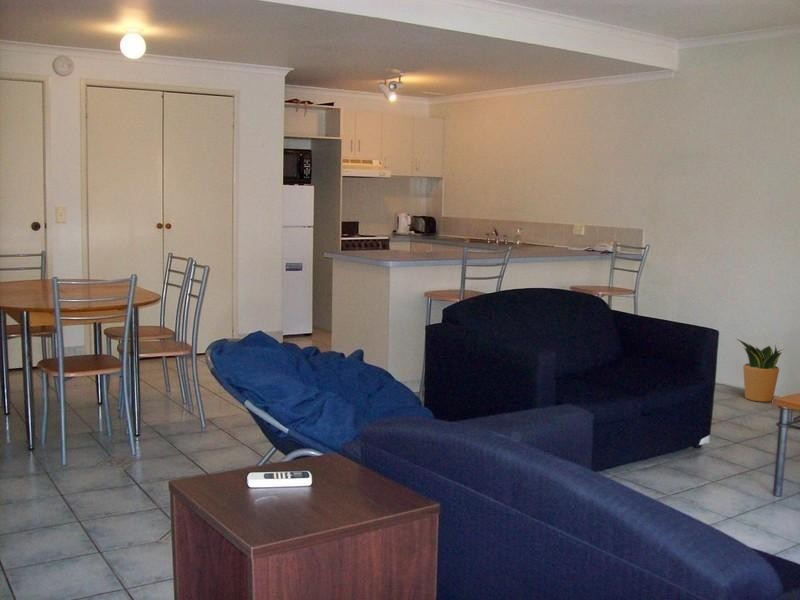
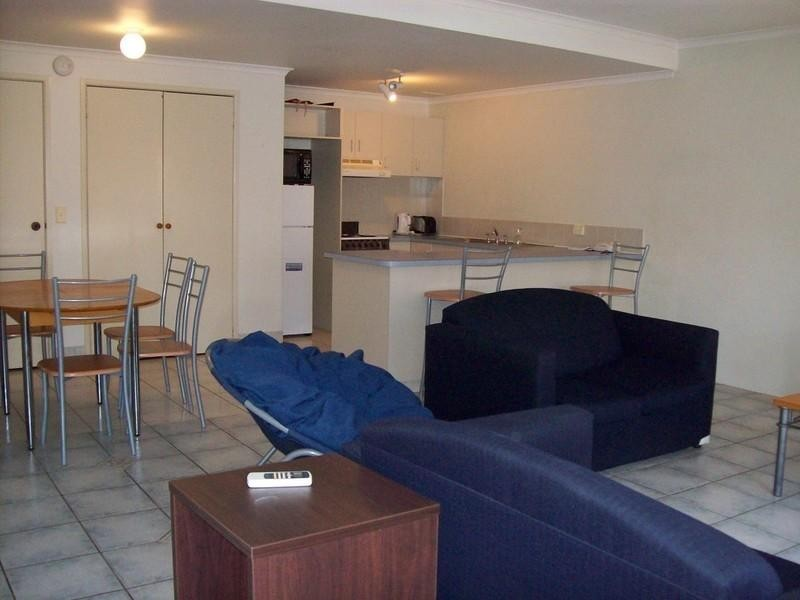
- potted plant (759, 371)
